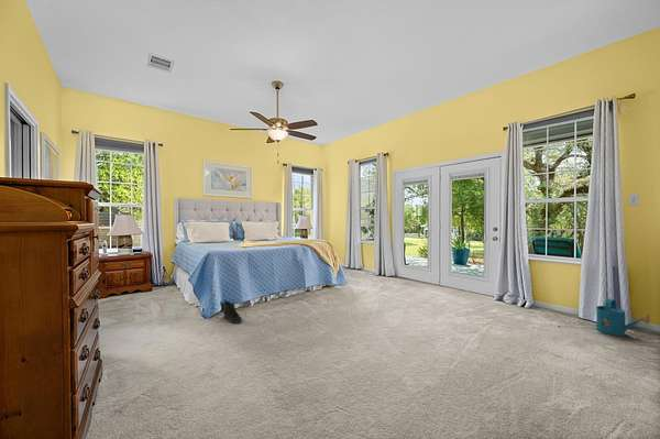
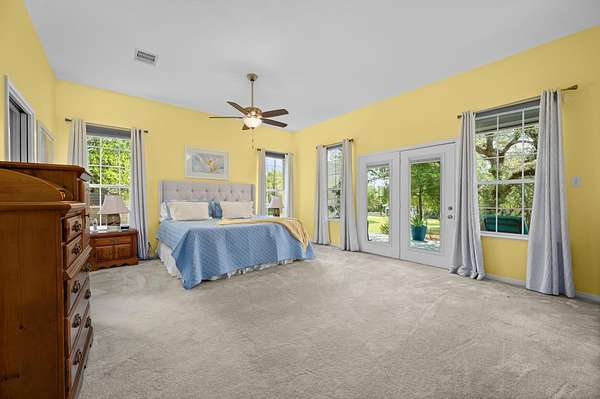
- sneaker (230, 310)
- watering can (620, 317)
